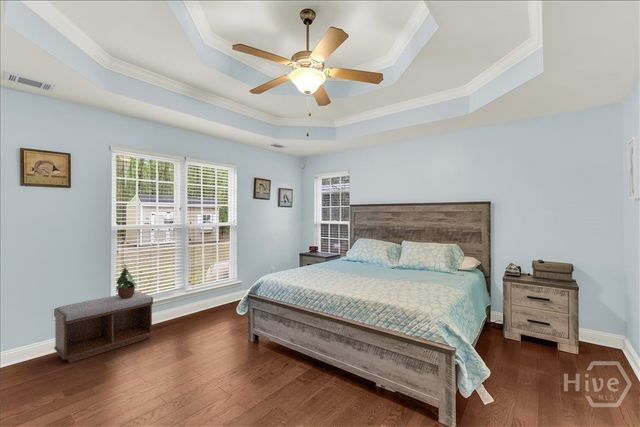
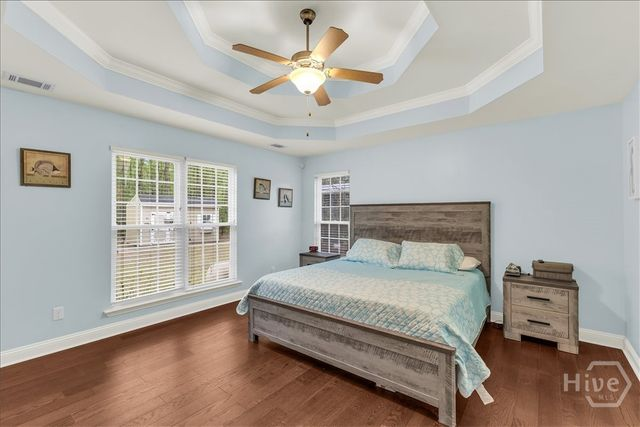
- bench (106, 322)
- potted plant (125, 280)
